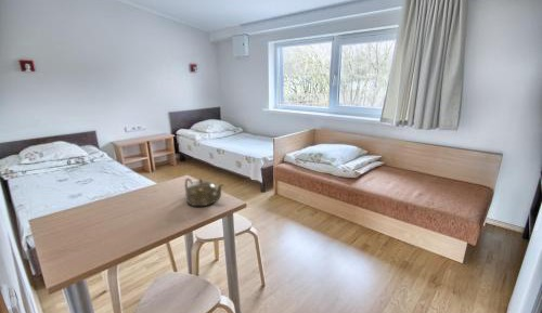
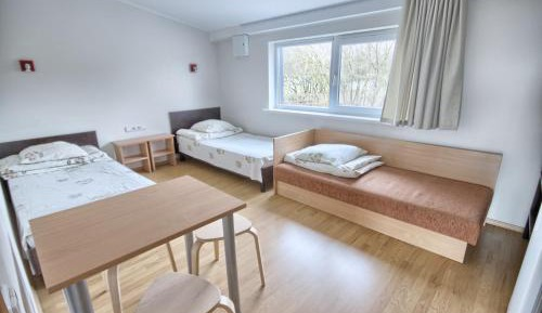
- teapot (203, 190)
